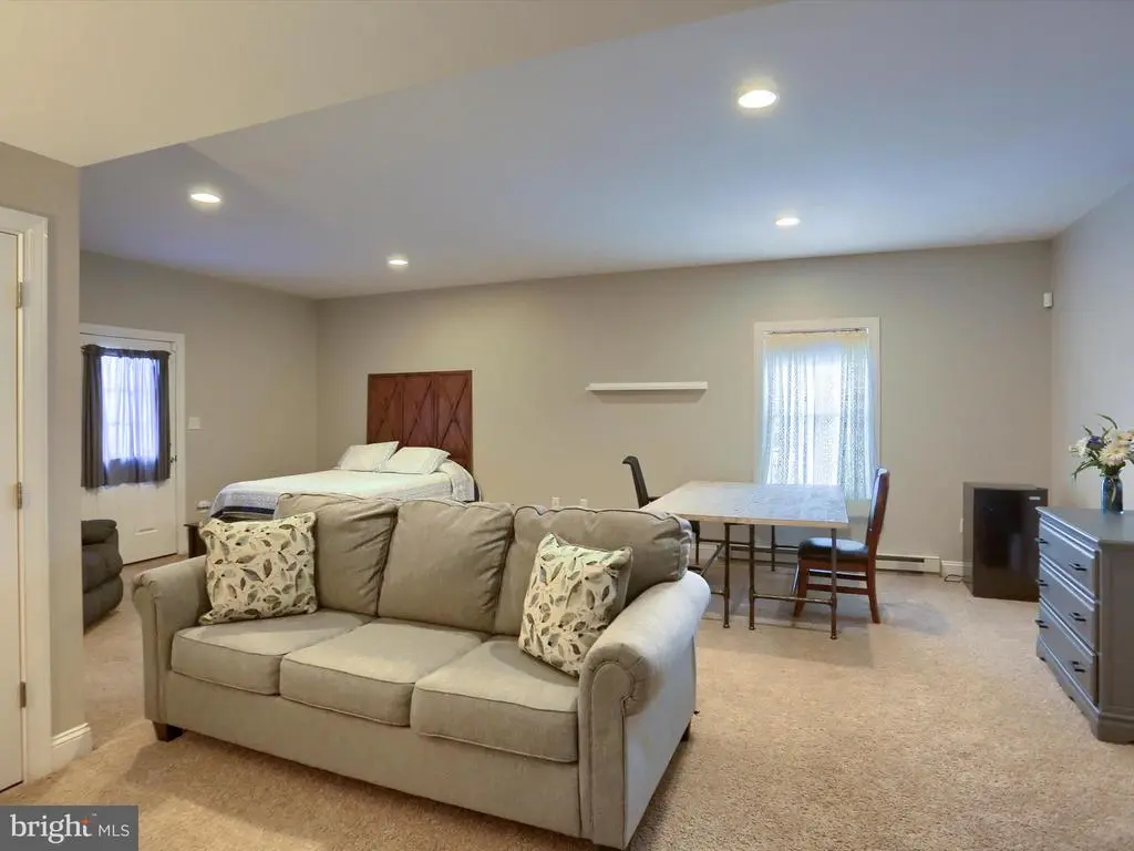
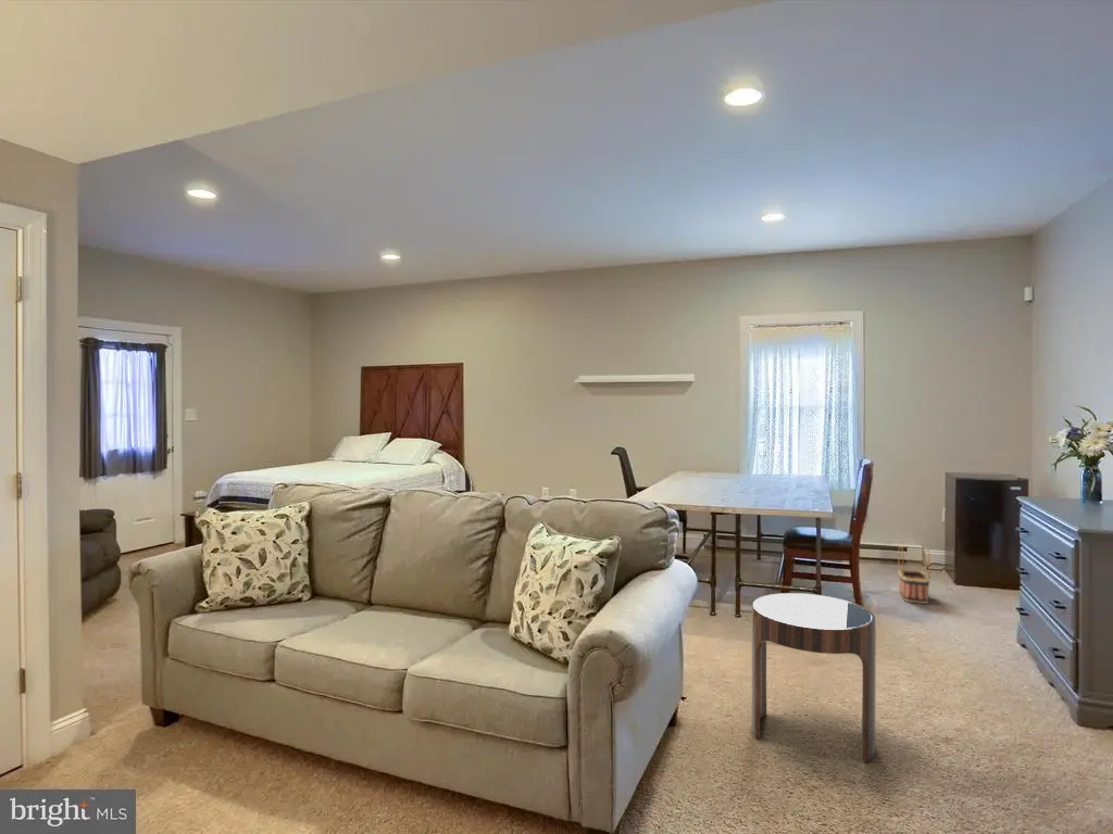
+ basket (913, 571)
+ side table (814, 652)
